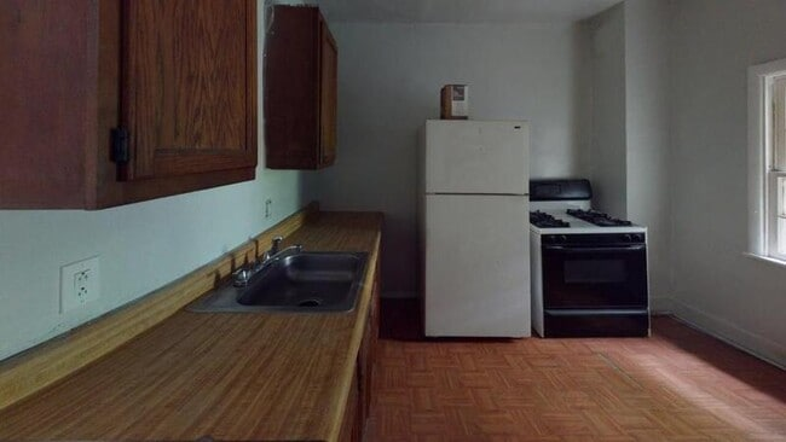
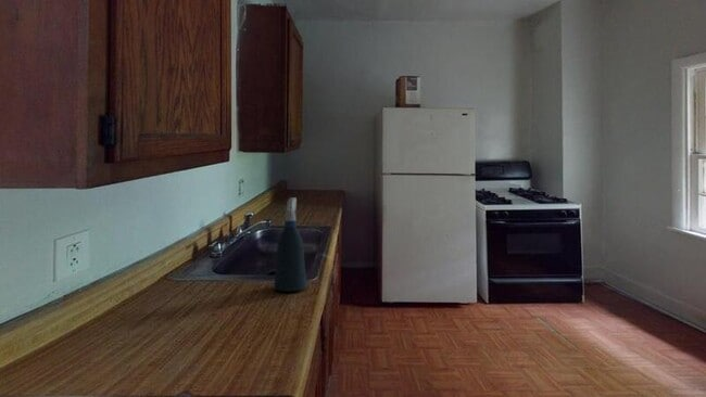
+ spray bottle (289, 242)
